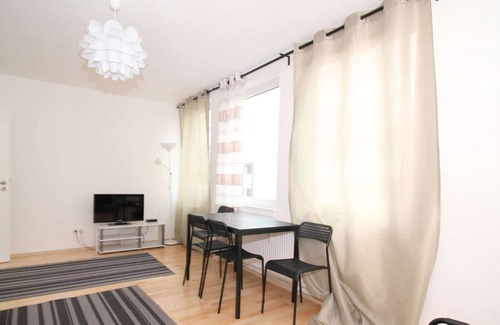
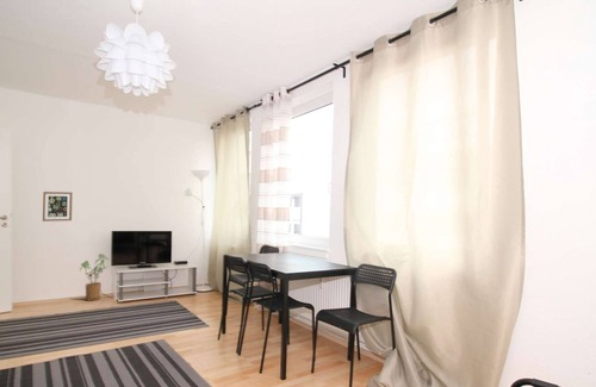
+ wall art (57, 206)
+ house plant (97, 276)
